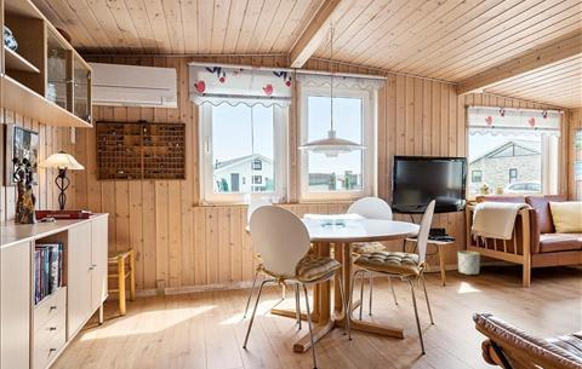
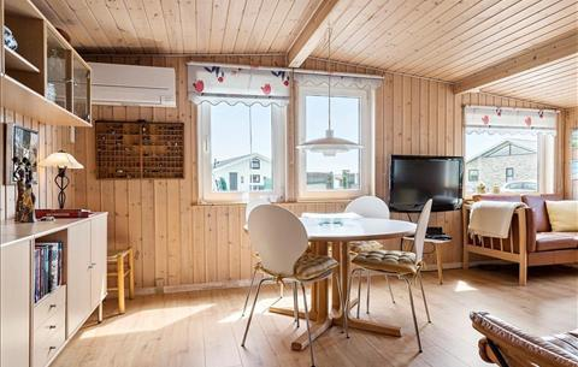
- planter (468, 263)
